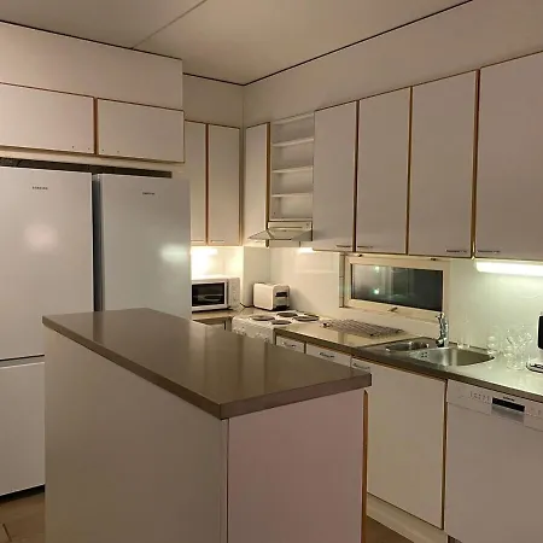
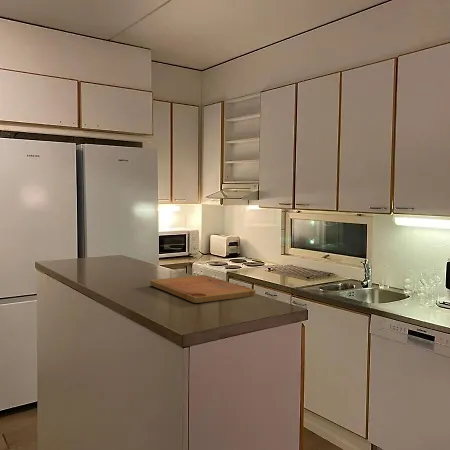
+ cutting board (200, 287)
